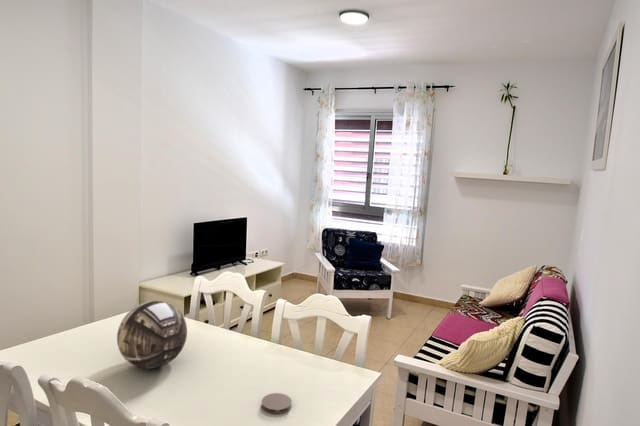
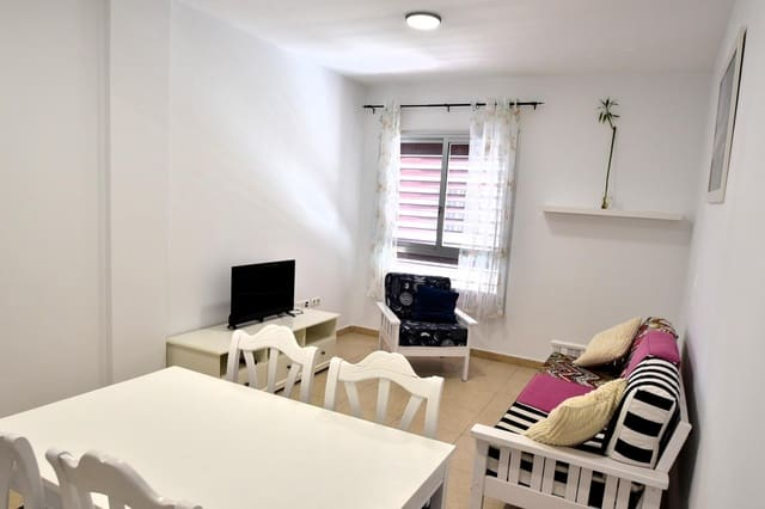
- decorative bowl (153, 334)
- coaster (276, 403)
